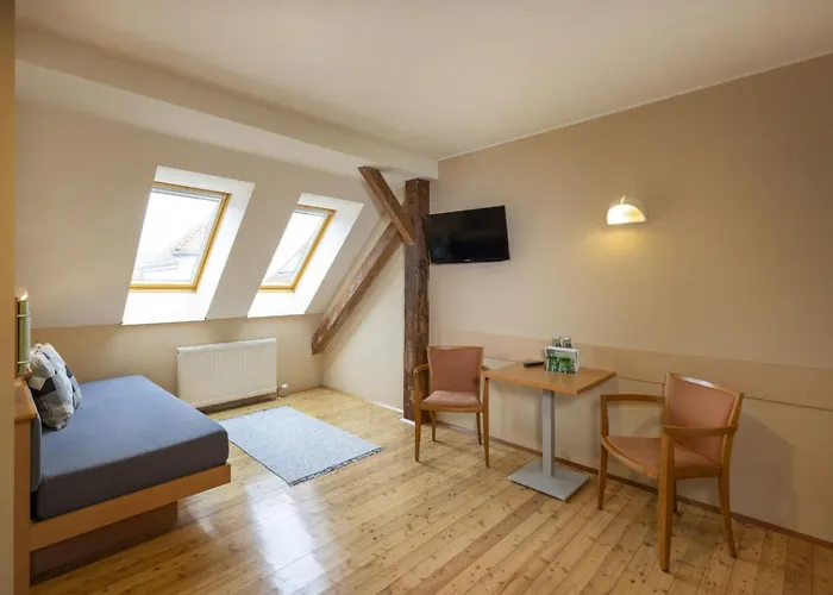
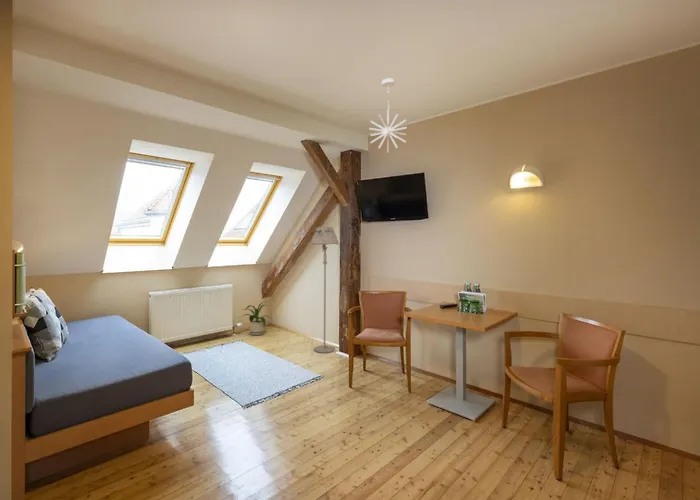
+ floor lamp (324, 288)
+ house plant (256, 316)
+ pendant light (388, 115)
